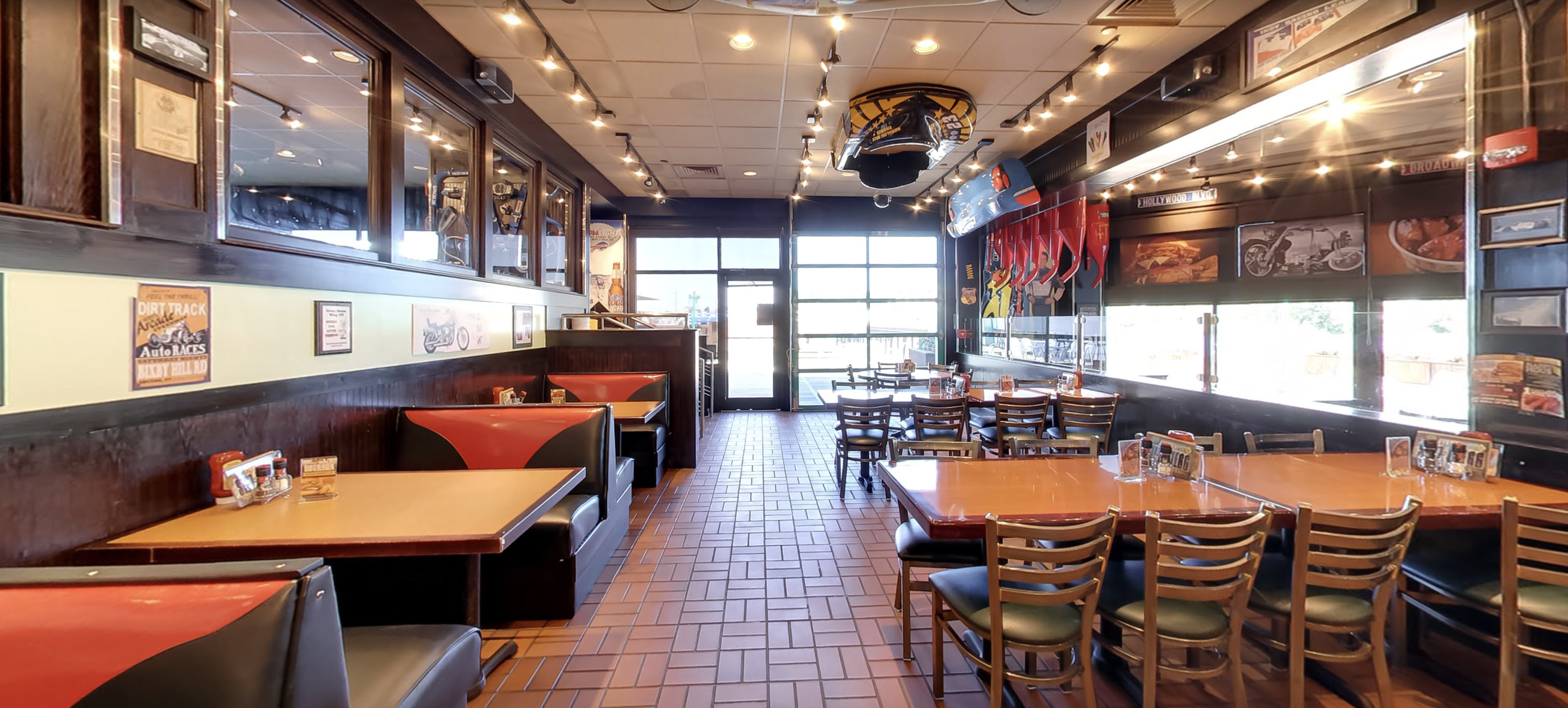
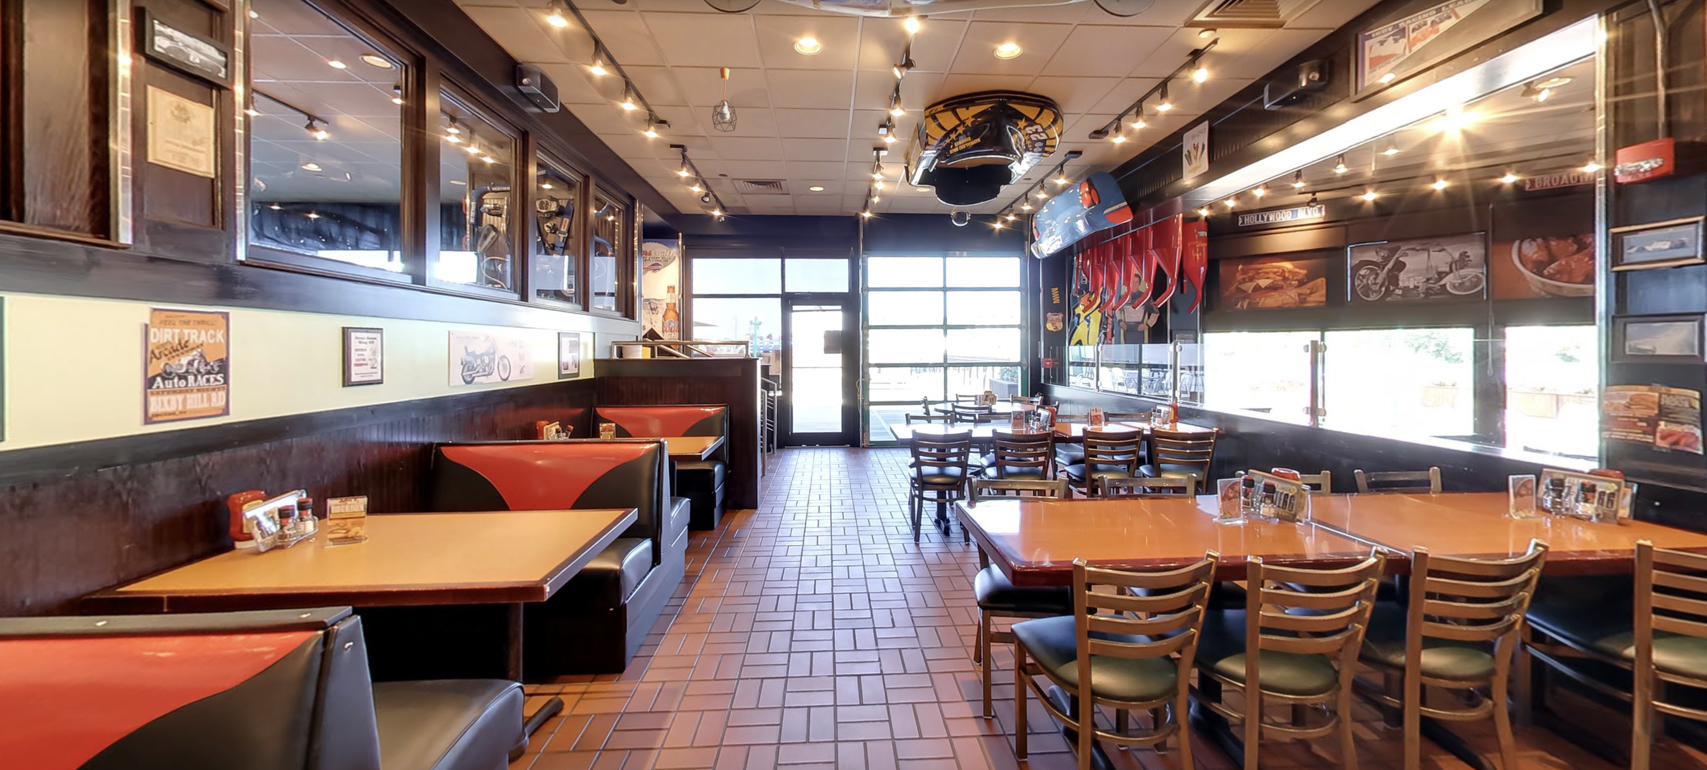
+ pendant light (724, 98)
